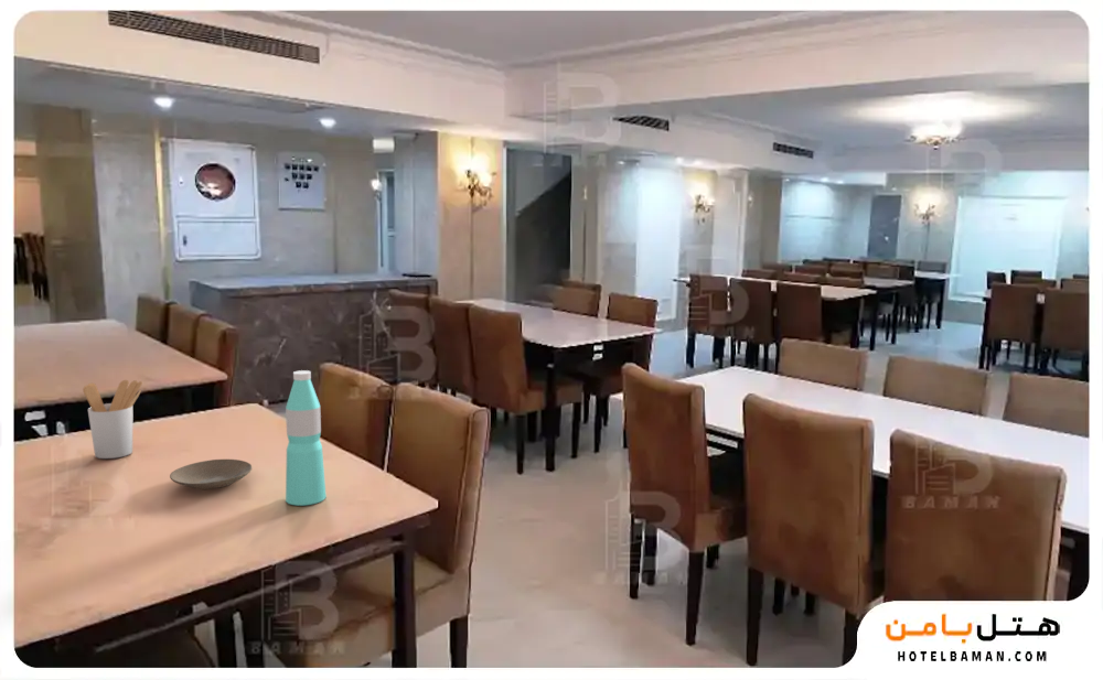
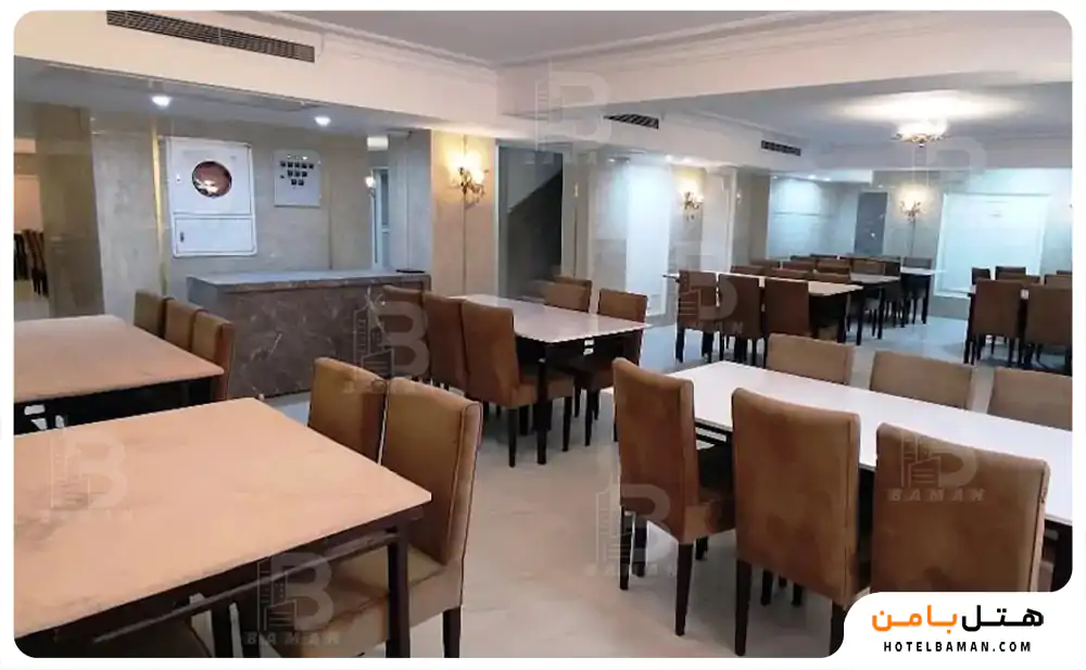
- water bottle (303, 435)
- plate (212, 476)
- utensil holder (118, 417)
